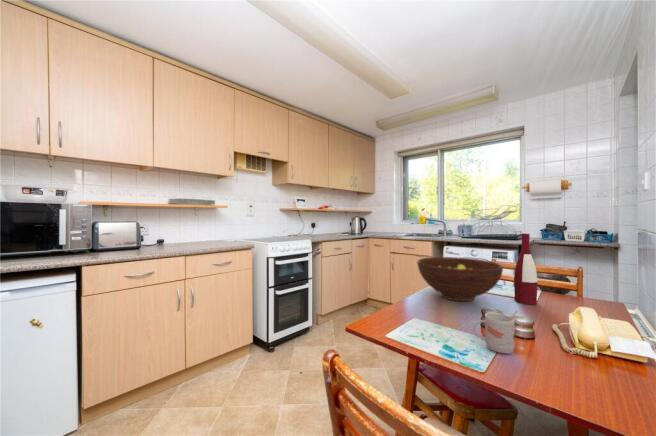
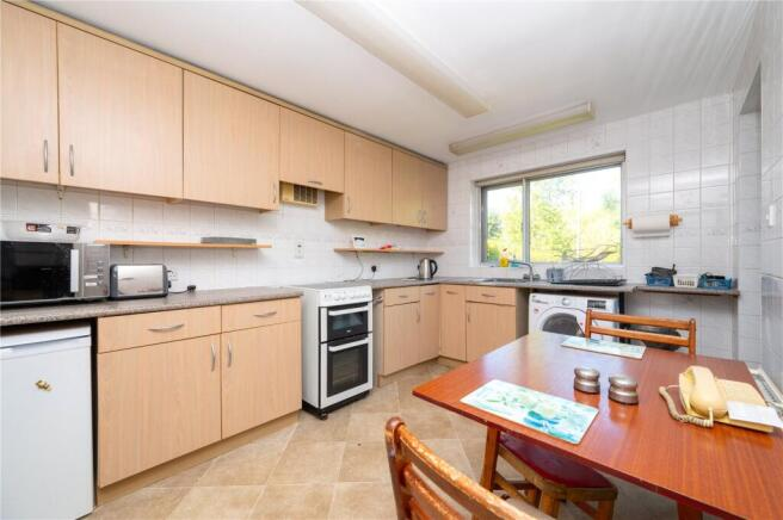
- mug (494, 328)
- alcohol (525, 267)
- fruit bowl (457, 280)
